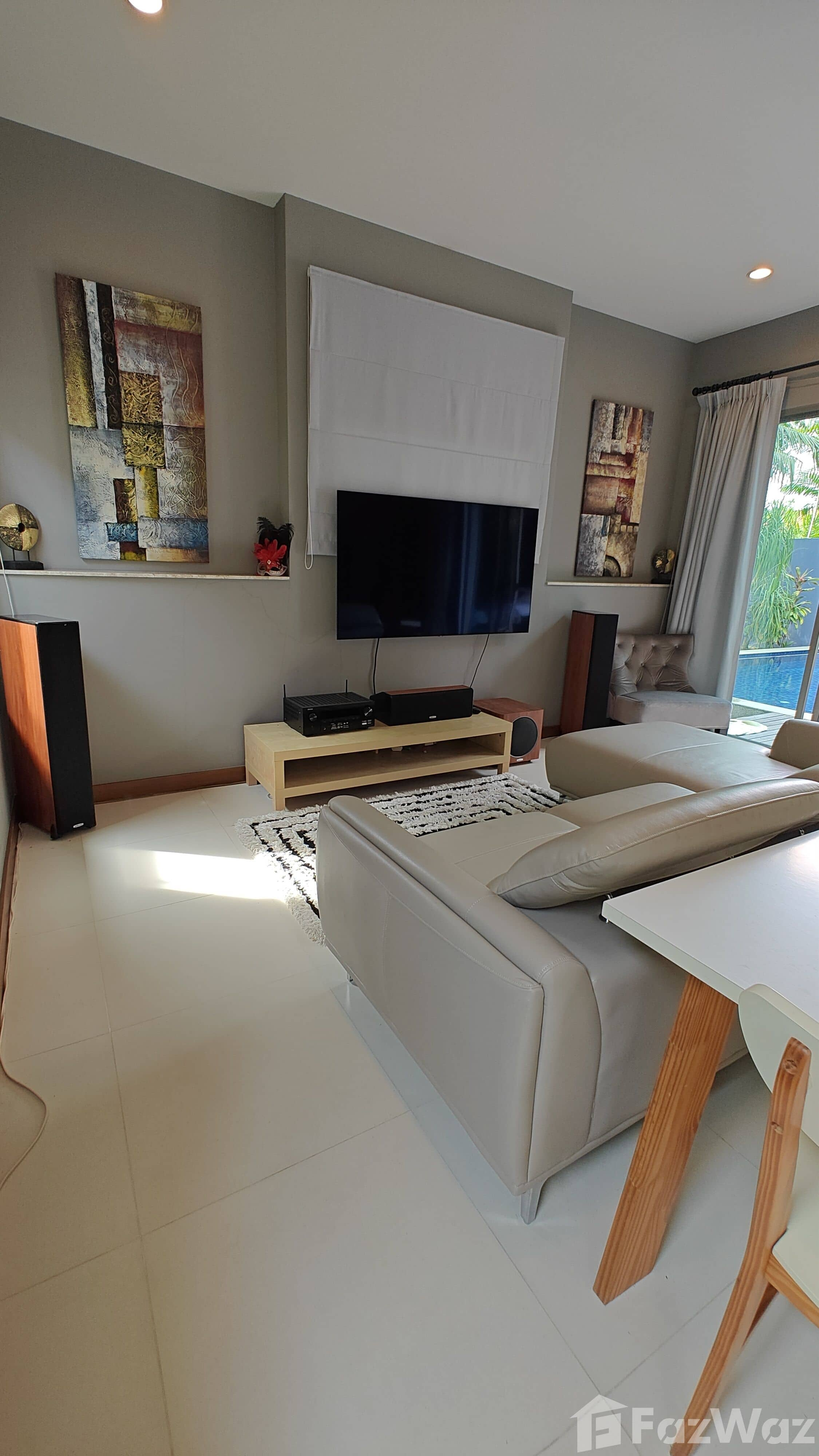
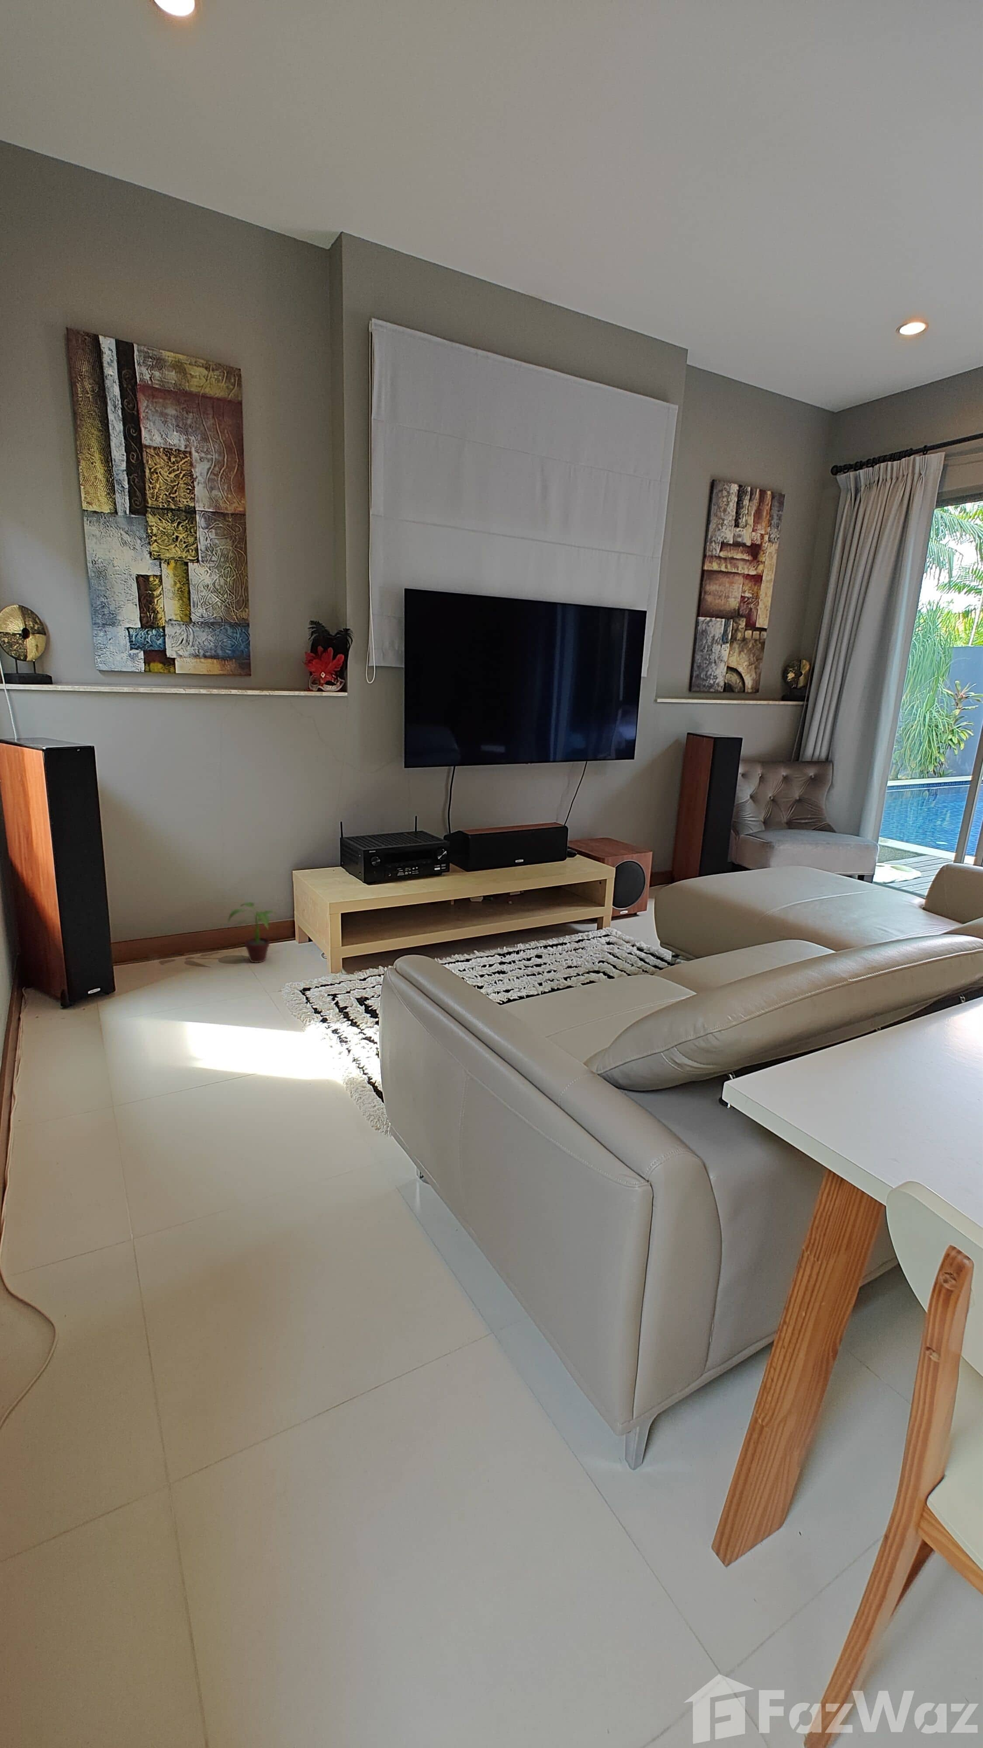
+ potted plant (254, 933)
